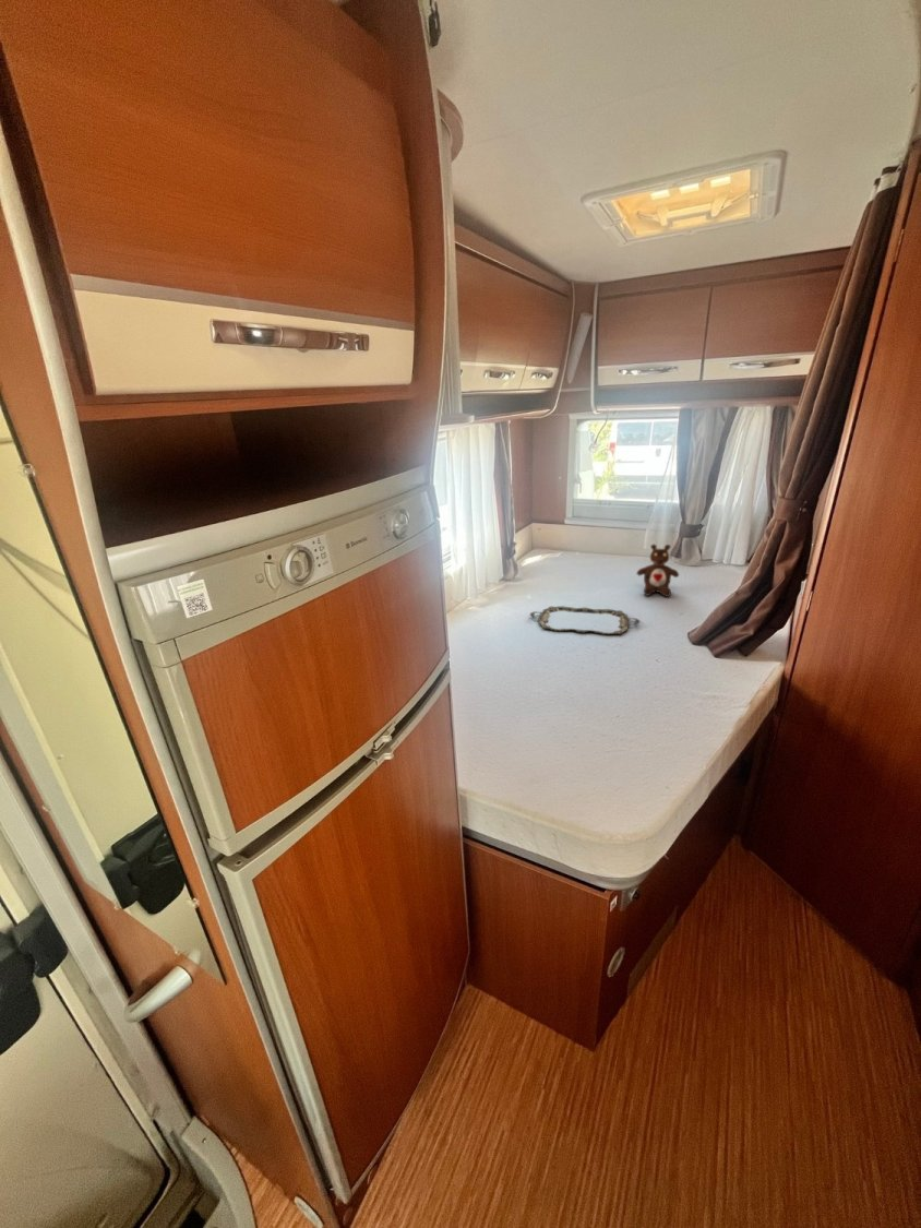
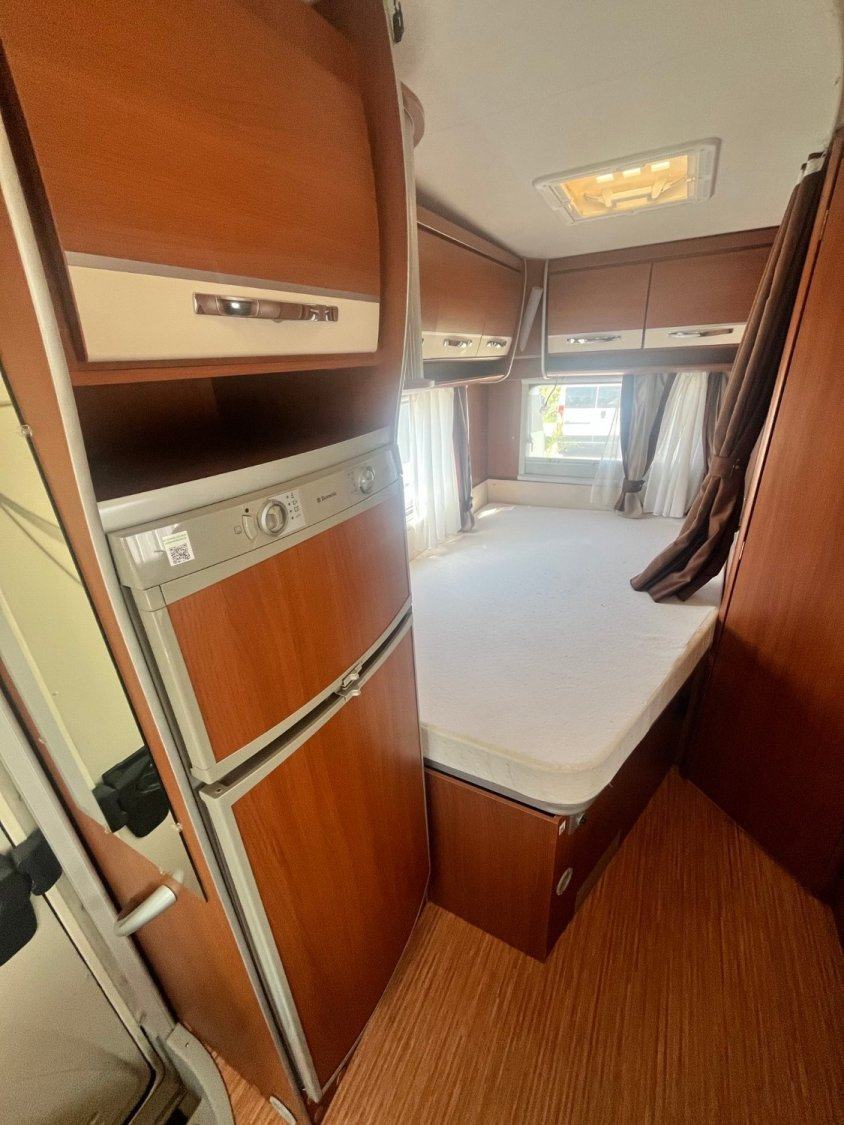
- teddy bear (658, 570)
- serving tray (585, 612)
